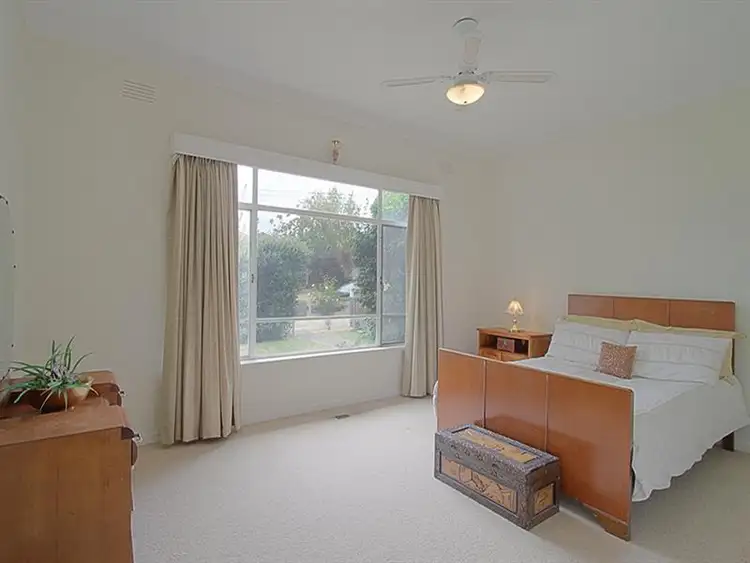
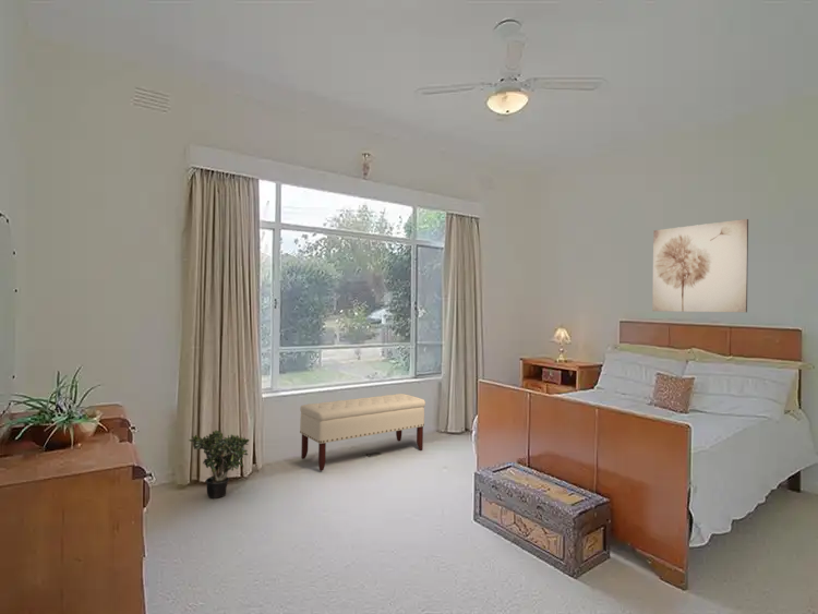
+ bench (364, 428)
+ potted plant (219, 462)
+ wall art (697, 268)
